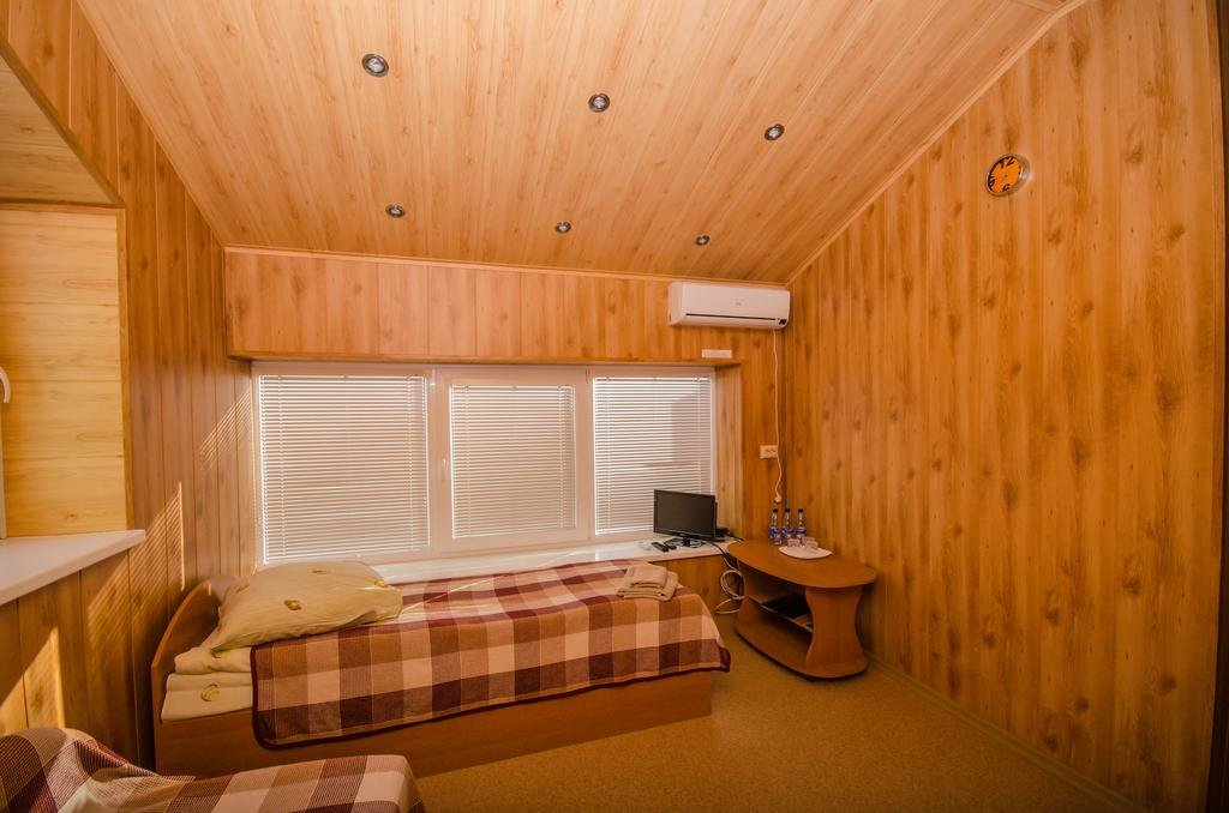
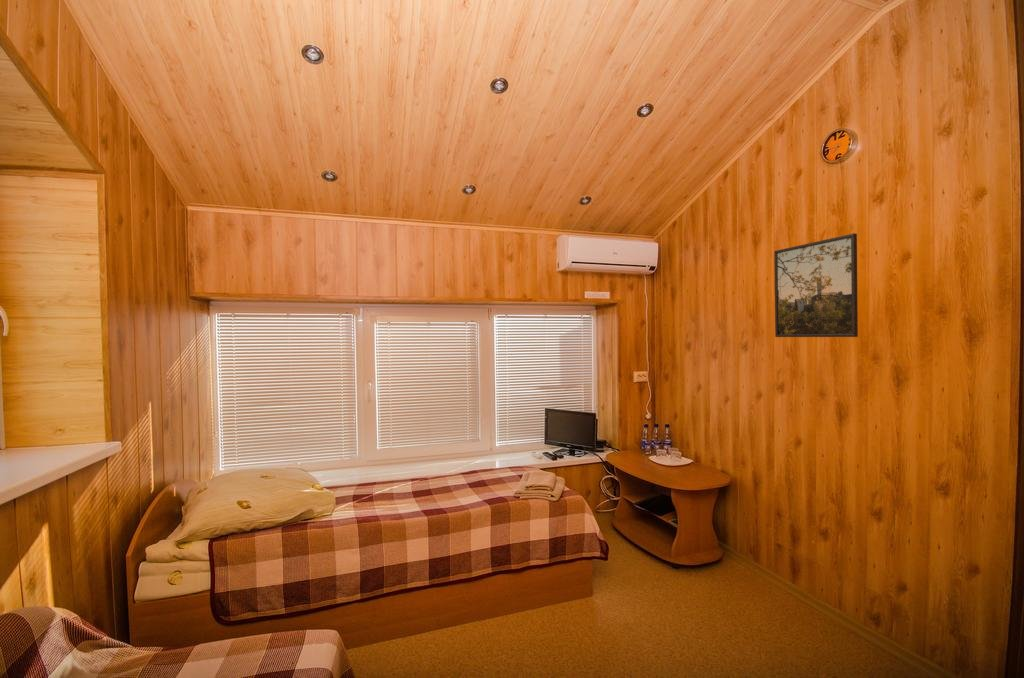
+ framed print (812, 290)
